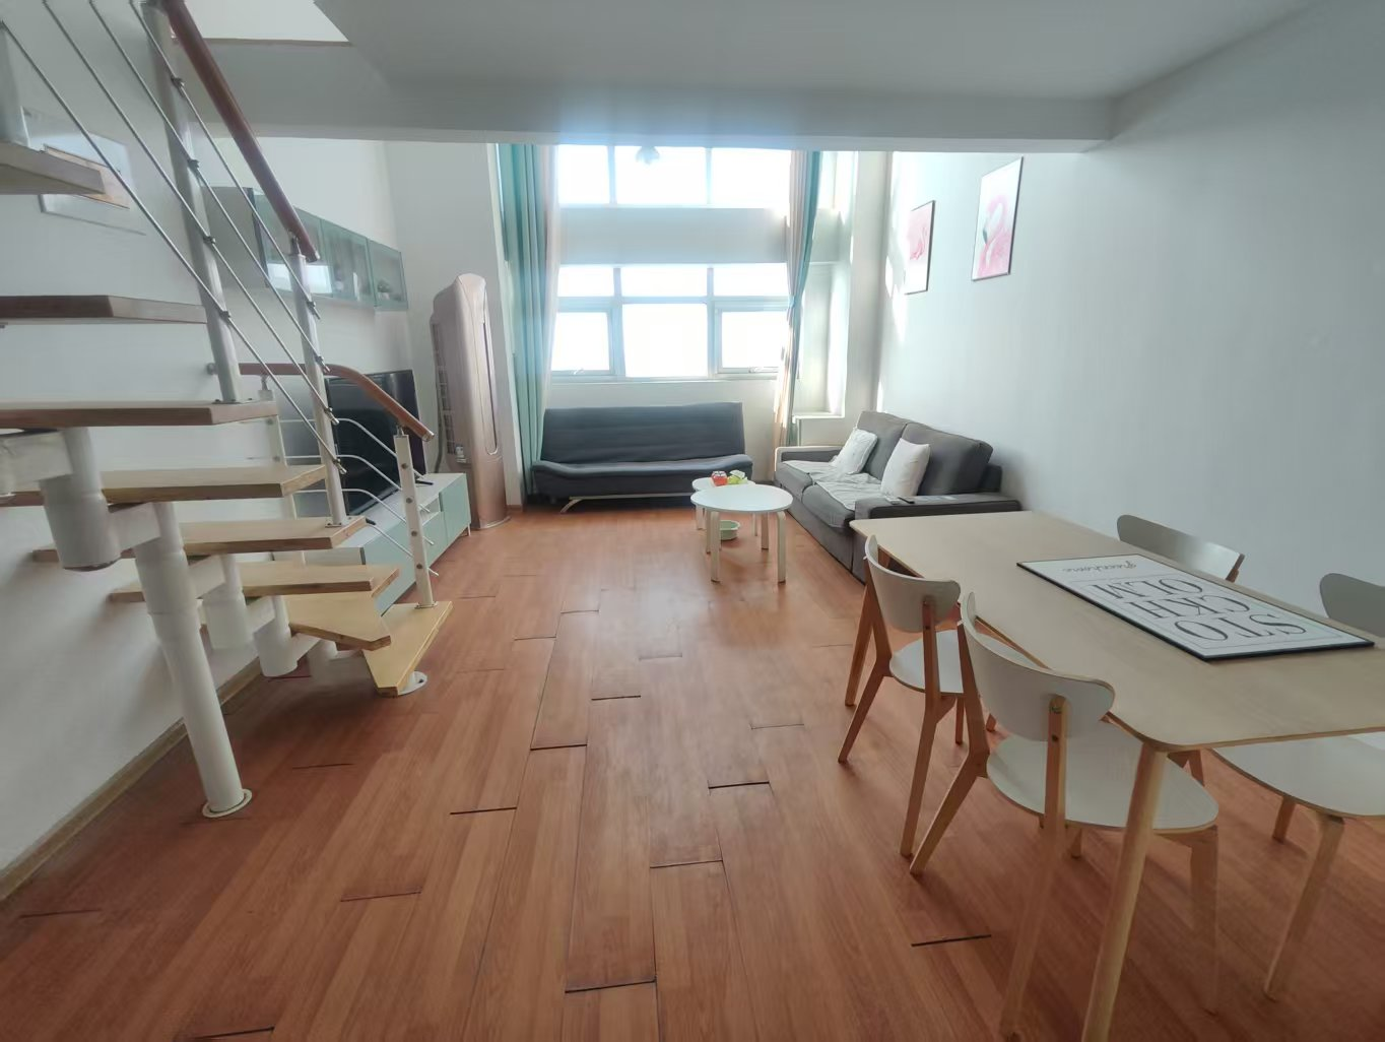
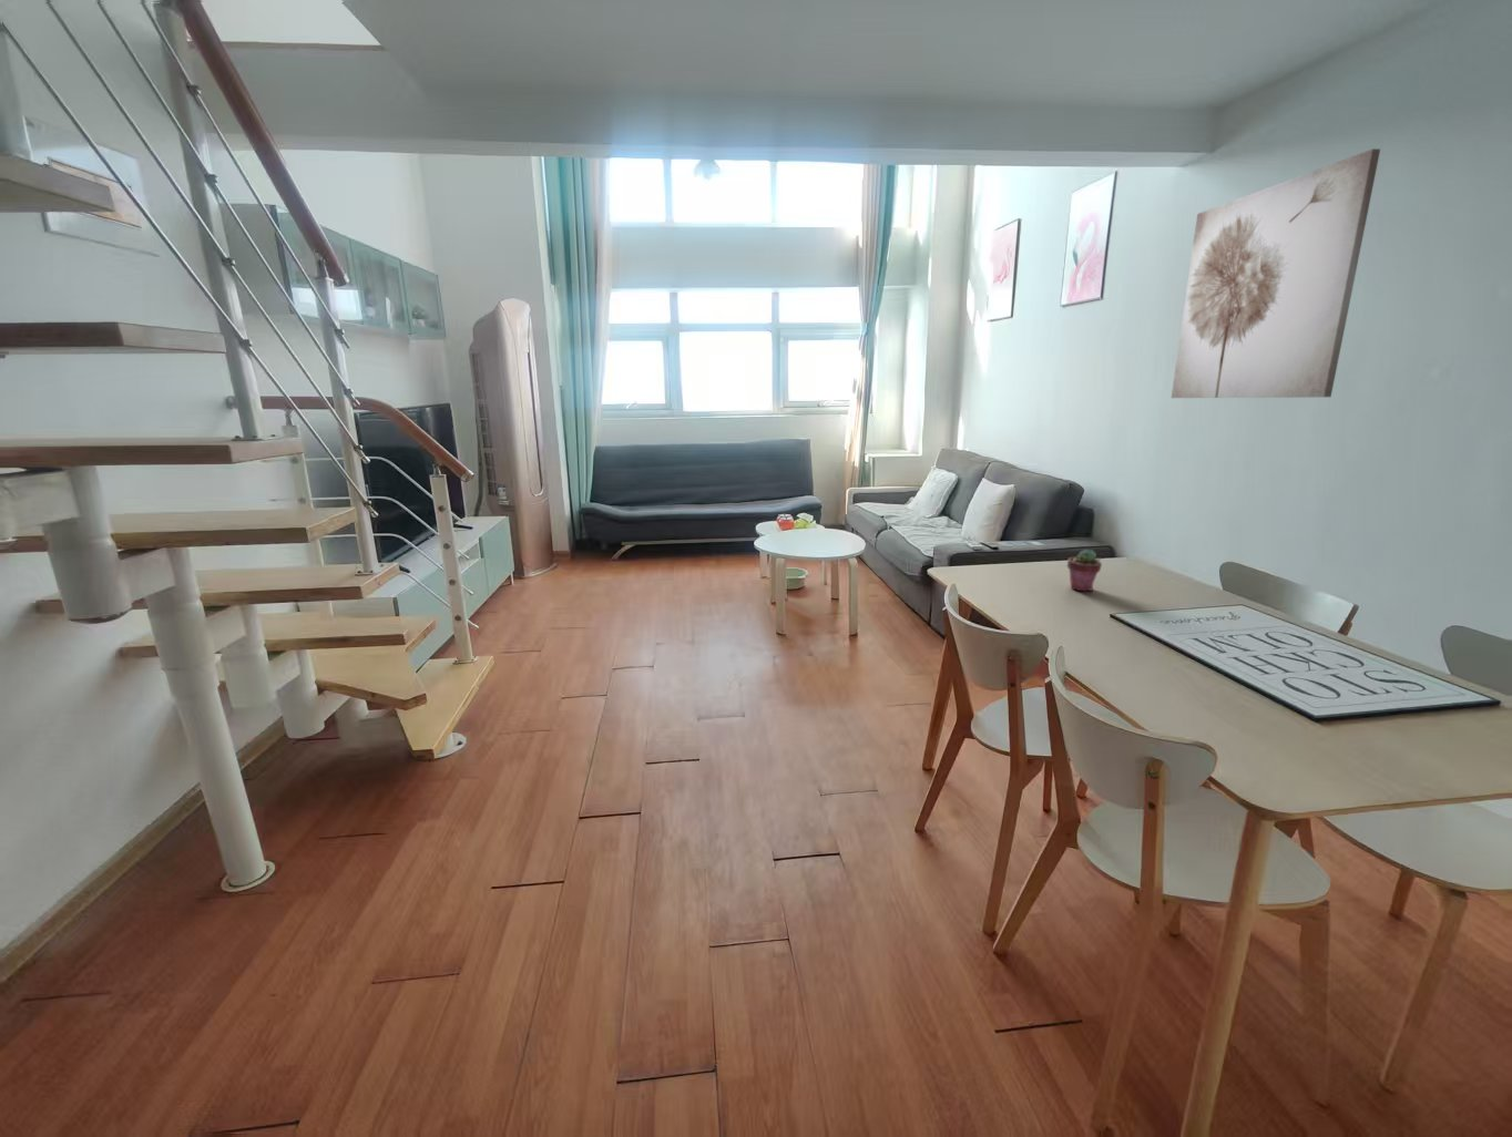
+ potted succulent (1083, 568)
+ wall art (1258, 295)
